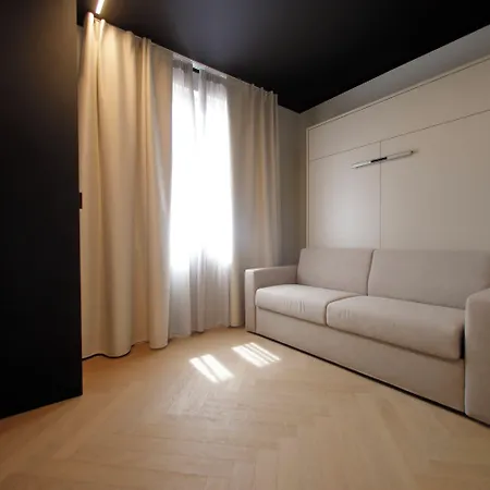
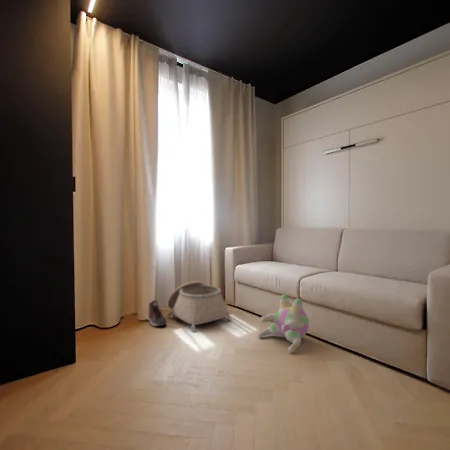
+ basket (195, 299)
+ sneaker (155, 311)
+ plush toy (287, 318)
